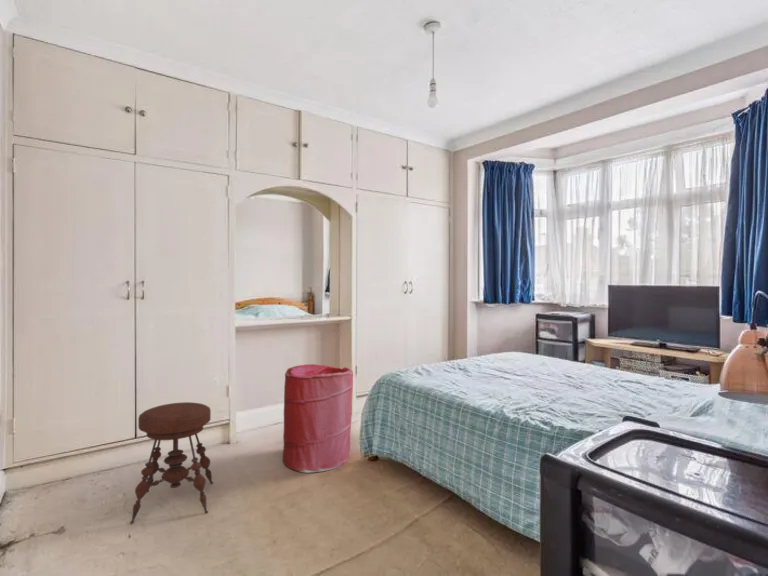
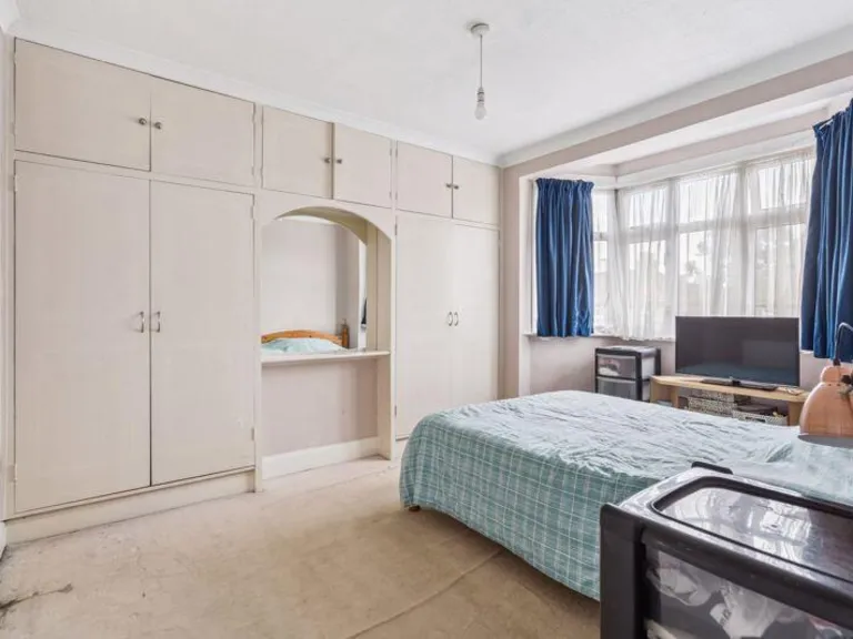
- stool (175, 454)
- laundry hamper (318, 412)
